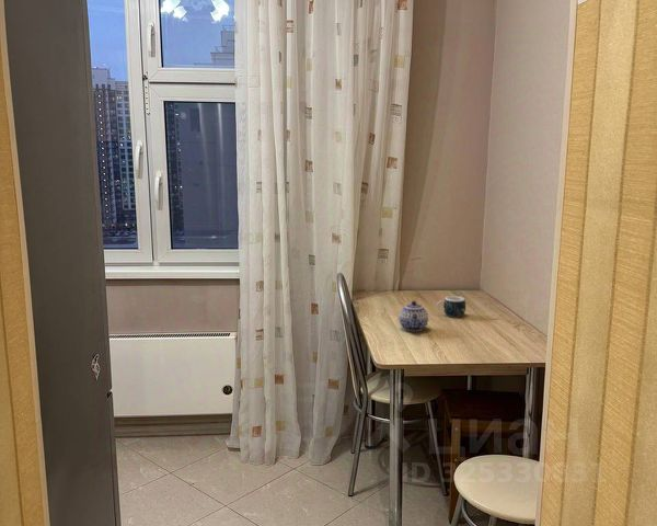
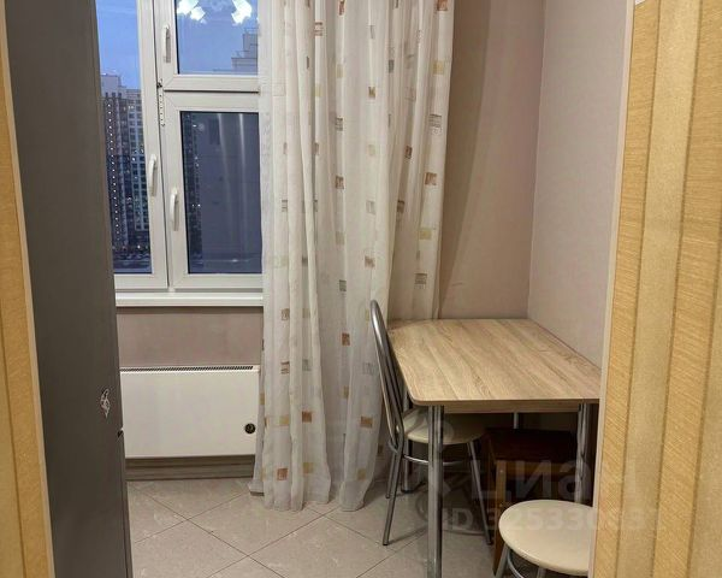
- teapot (413, 315)
- mug (450, 306)
